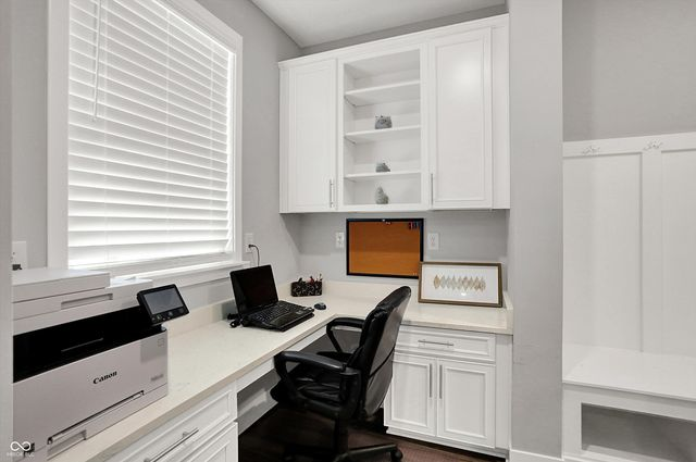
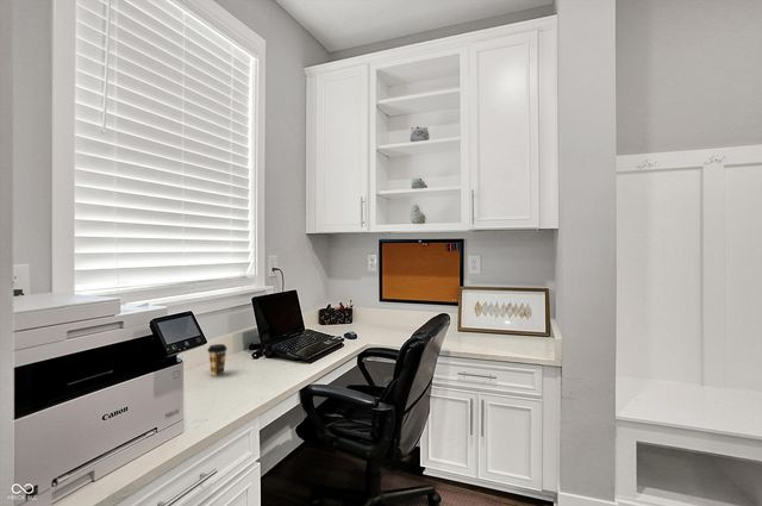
+ coffee cup (217, 360)
